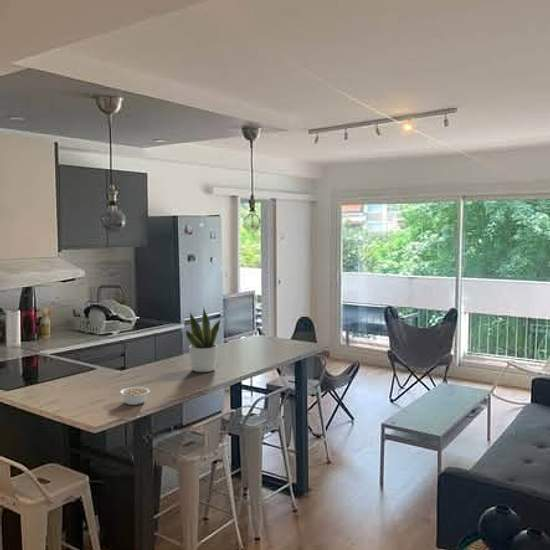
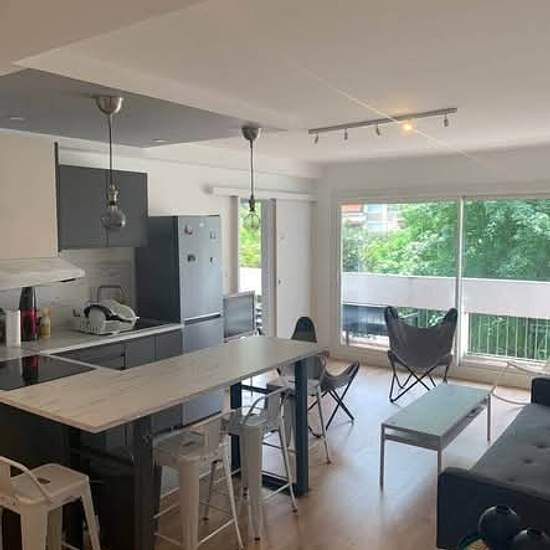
- legume (135, 395)
- potted plant (204, 337)
